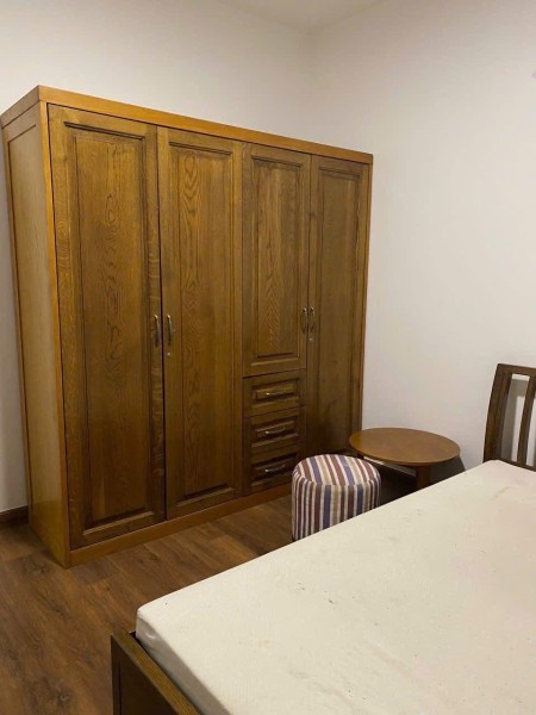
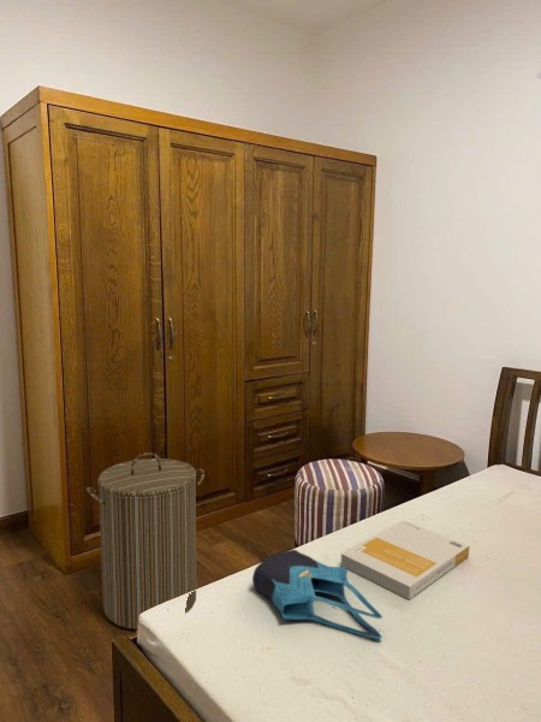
+ book (405, 555)
+ laundry hamper (149, 528)
+ tote bag (319, 591)
